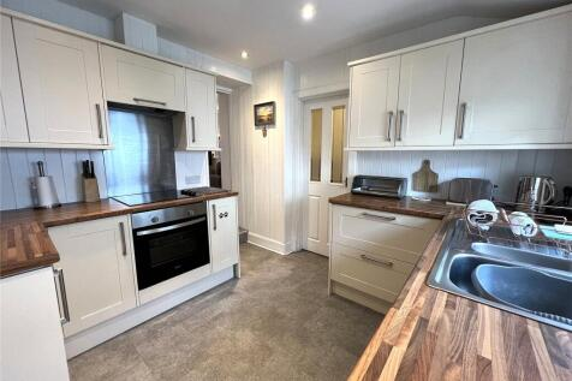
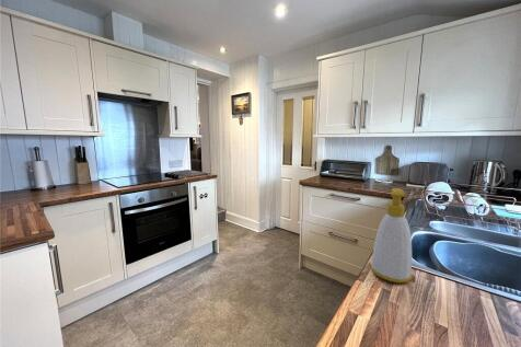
+ soap bottle (393, 232)
